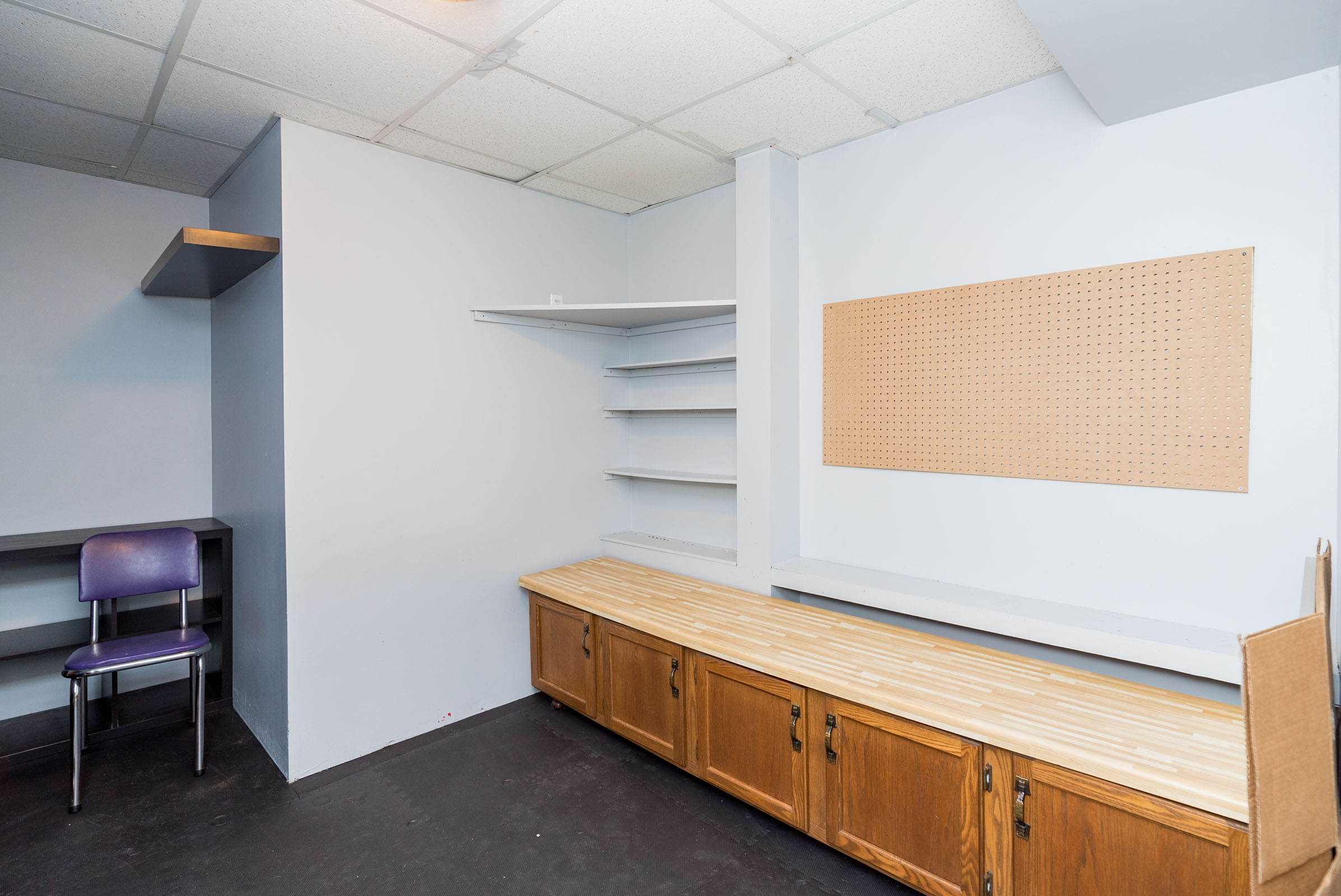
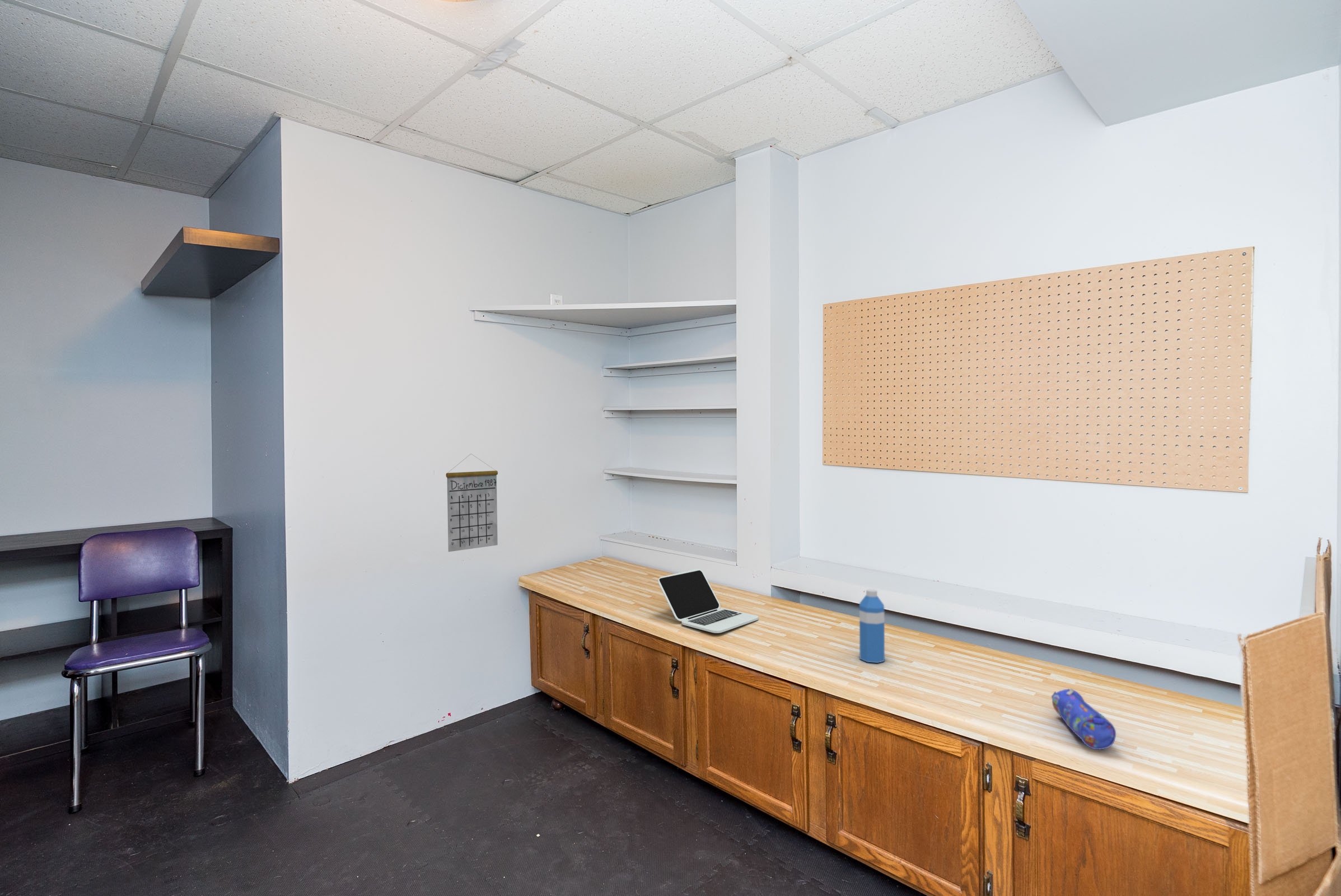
+ water bottle (872, 624)
+ laptop (708, 598)
+ calendar (473, 501)
+ pencil case (1082, 716)
